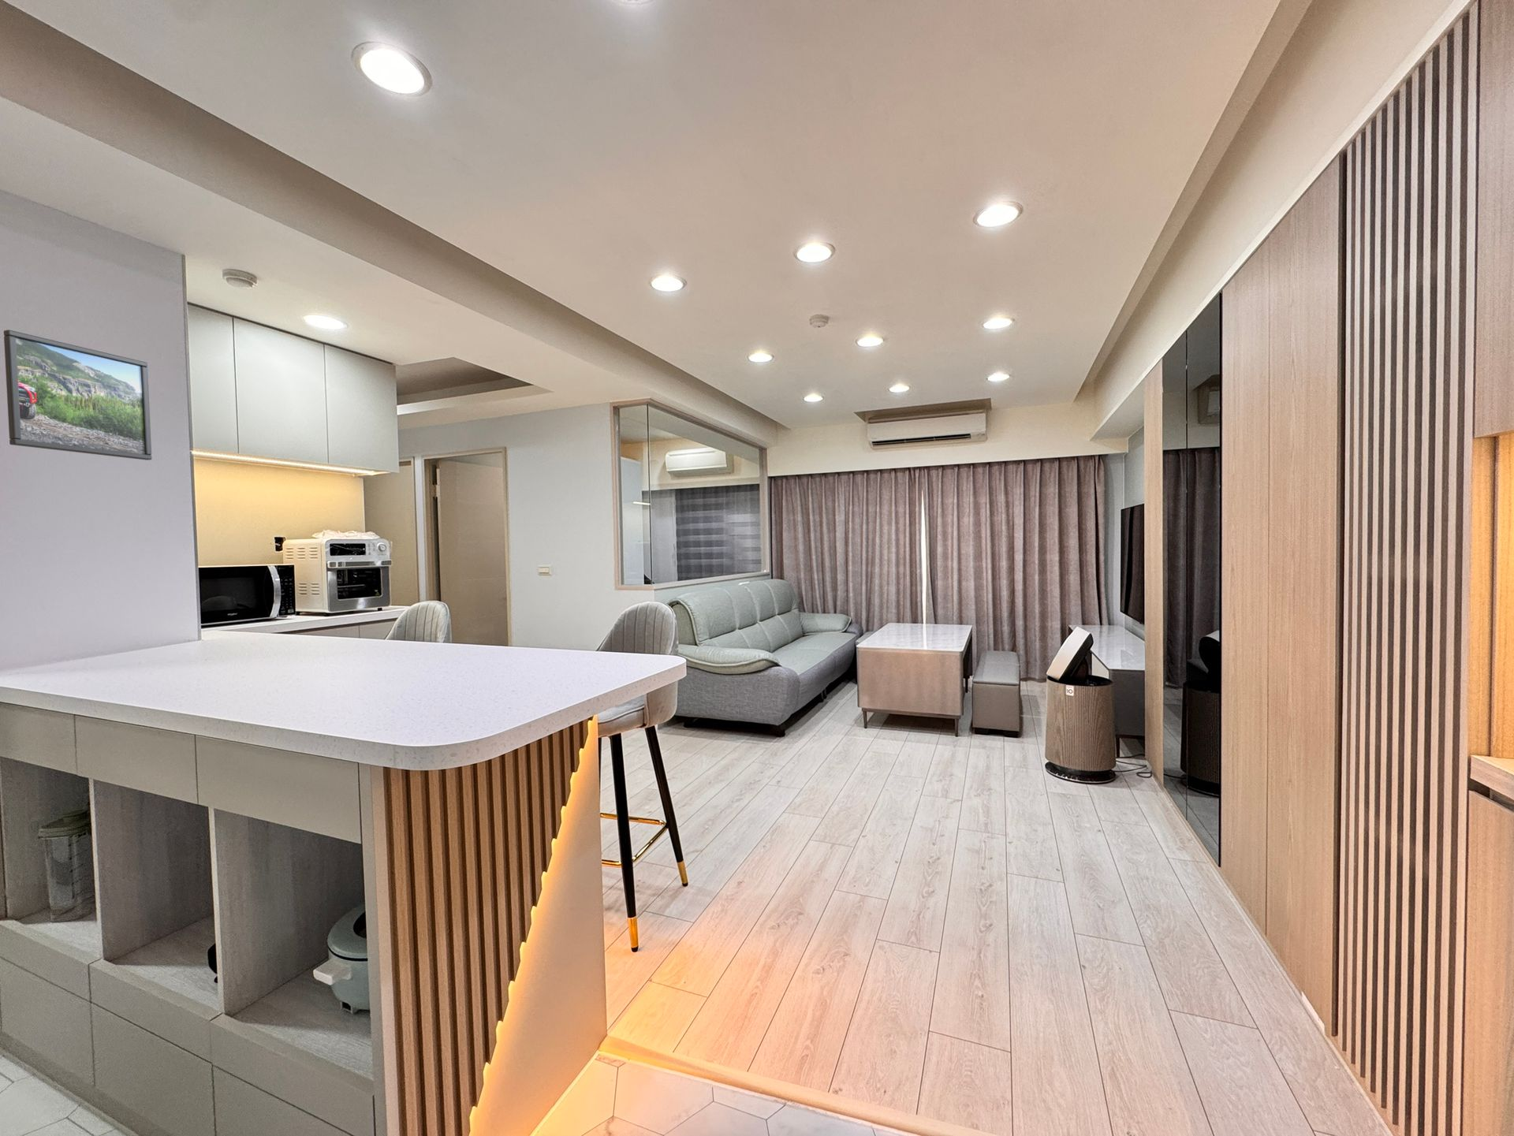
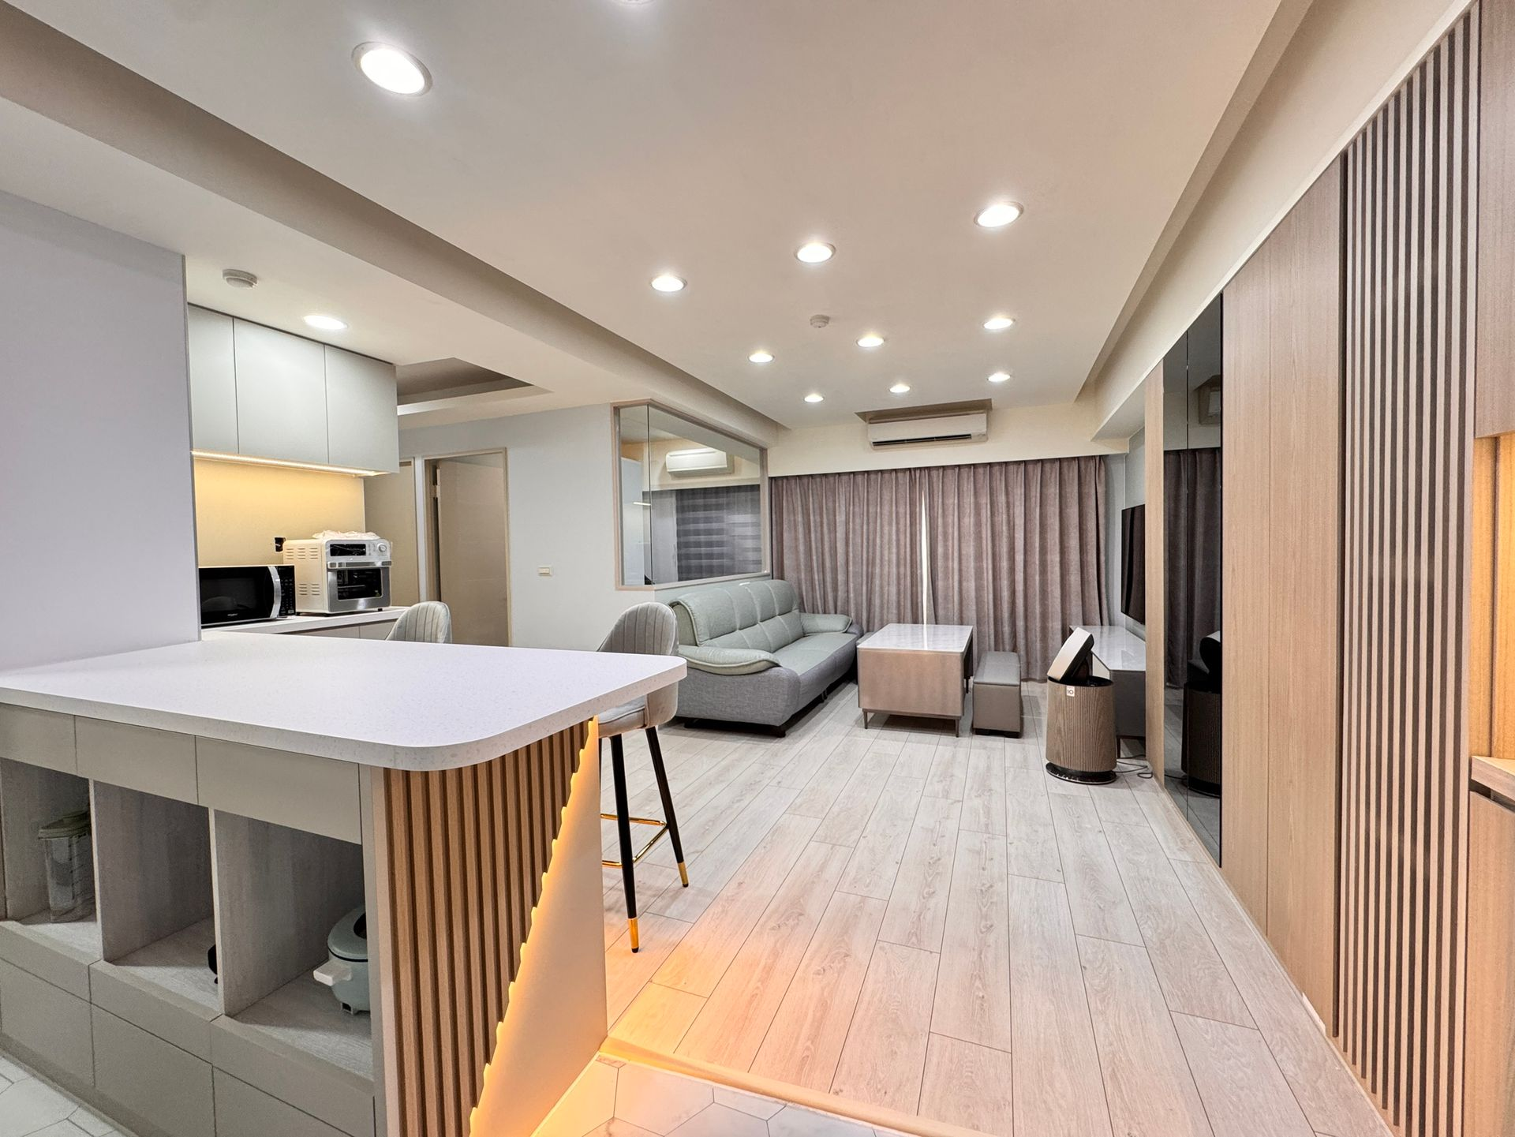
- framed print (84, 400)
